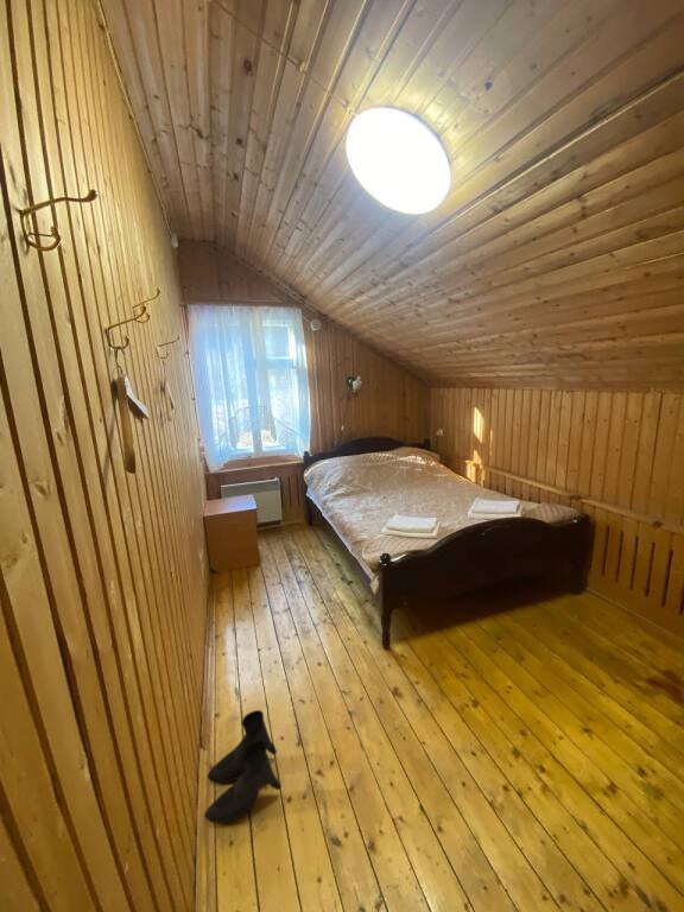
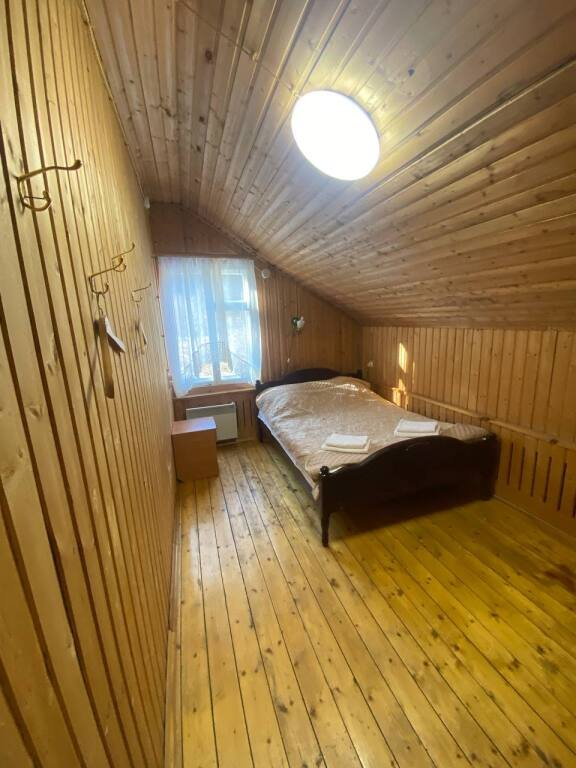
- boots (240, 760)
